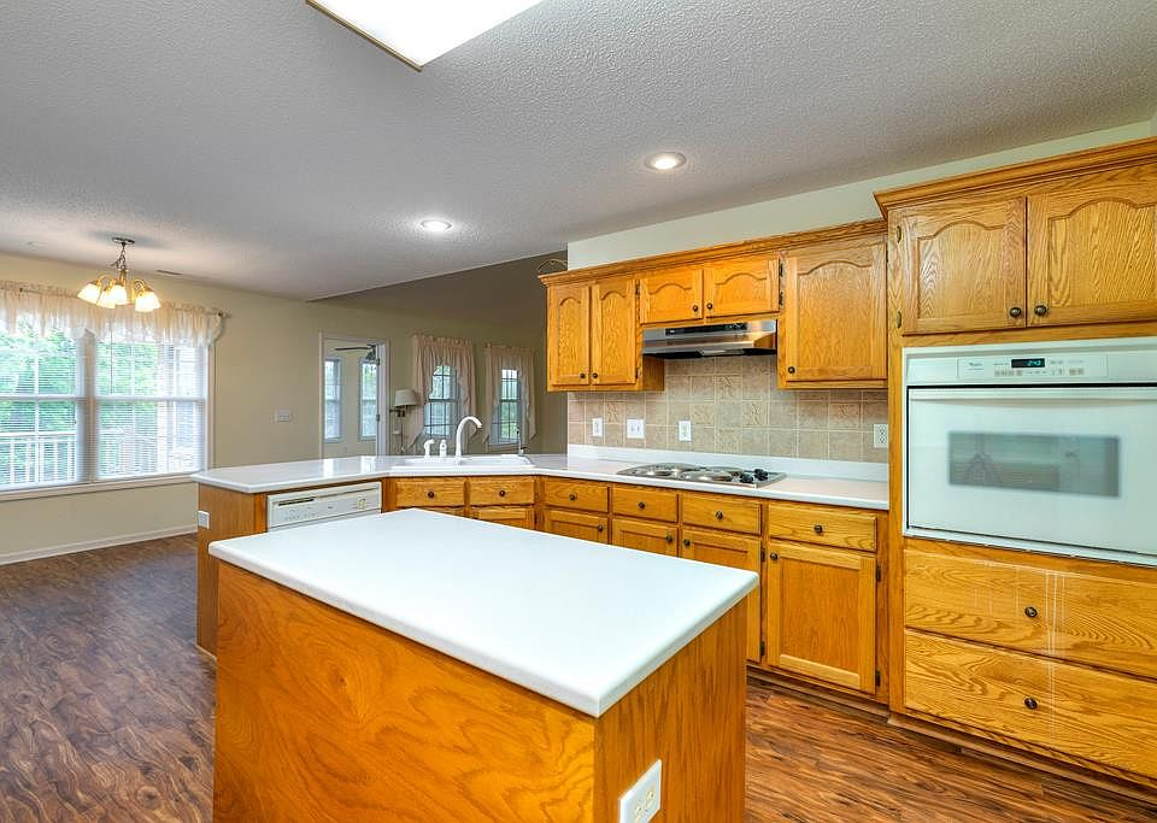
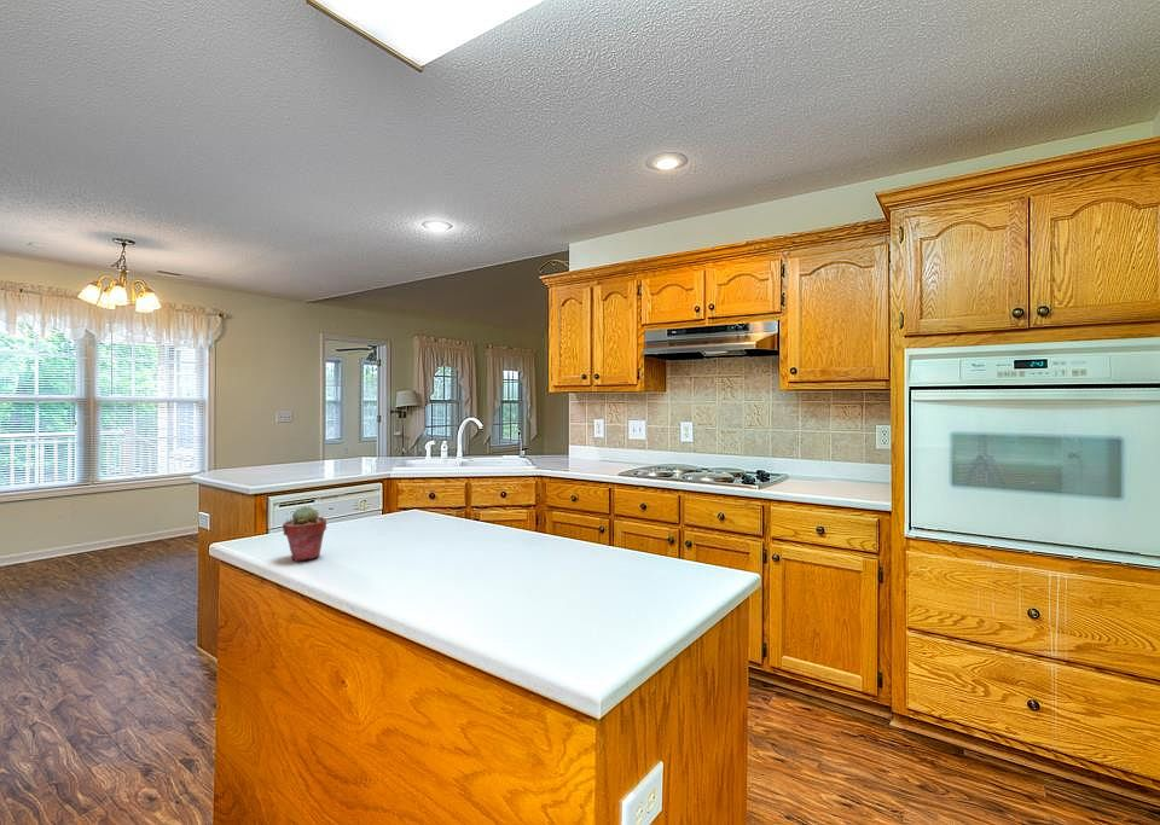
+ potted succulent (304, 531)
